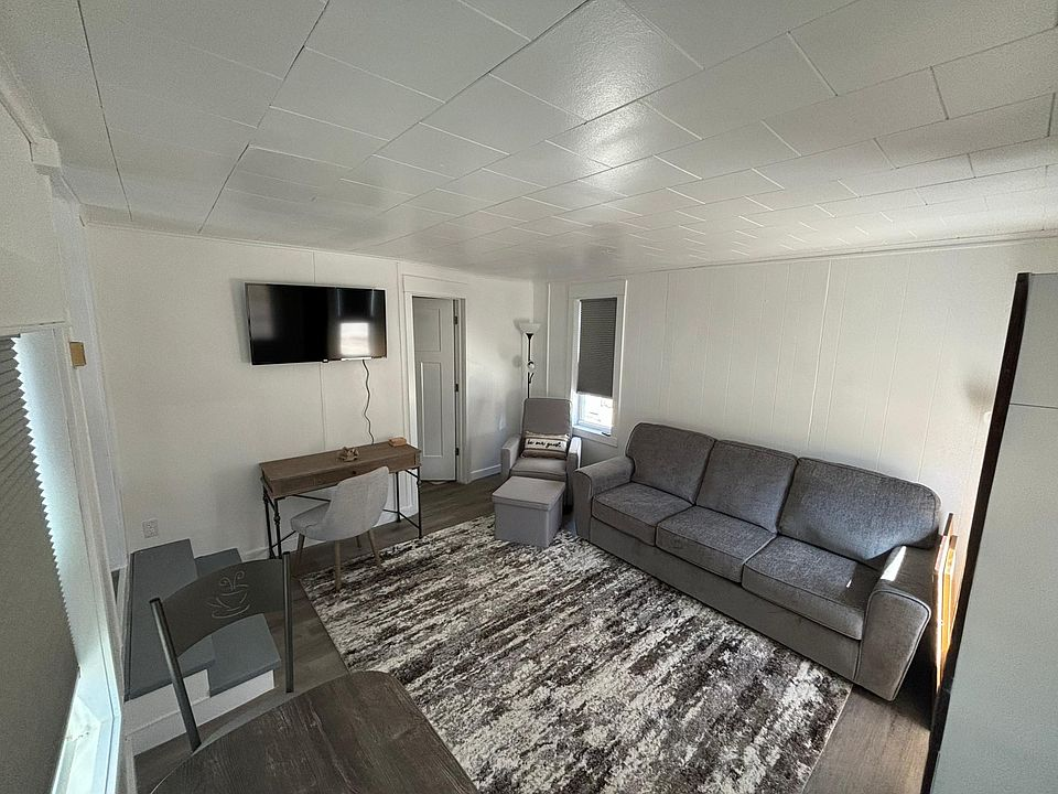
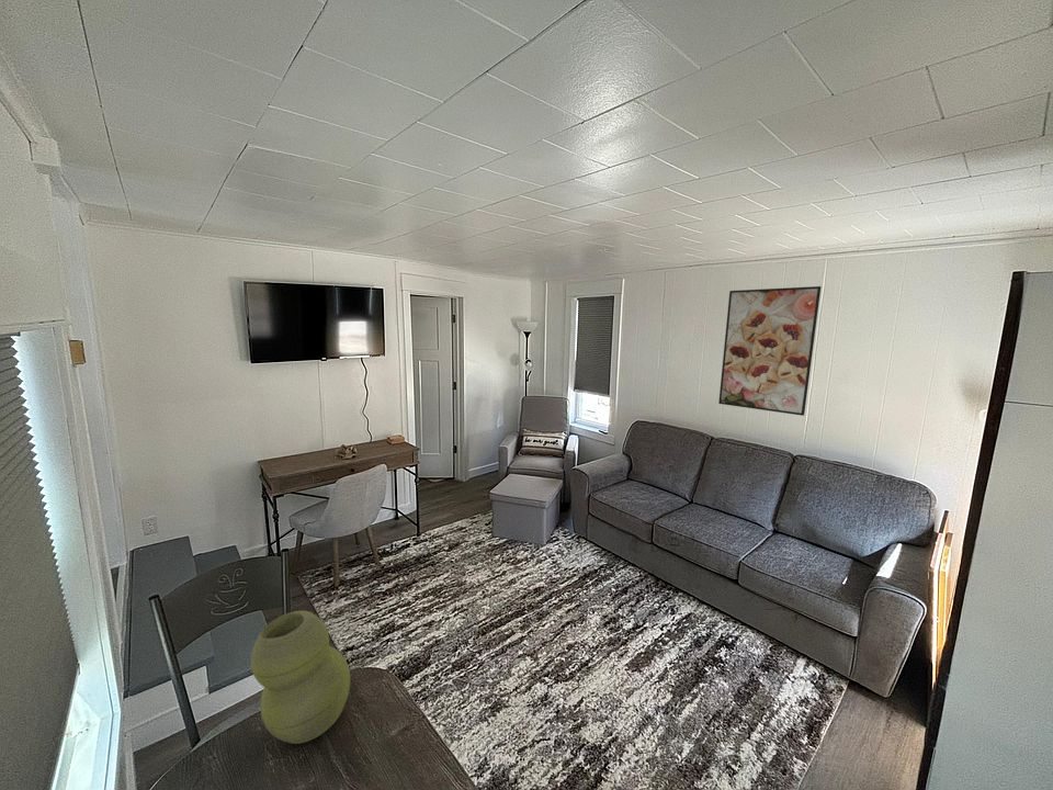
+ vase (304, 672)
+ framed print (765, 350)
